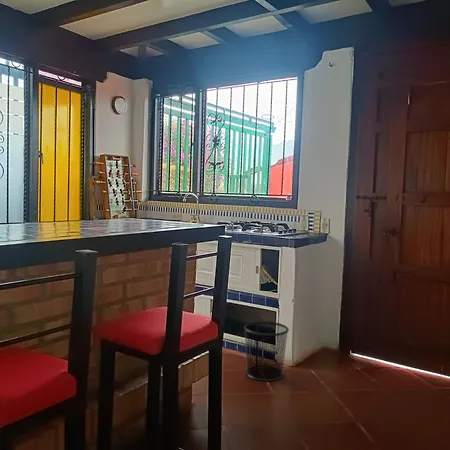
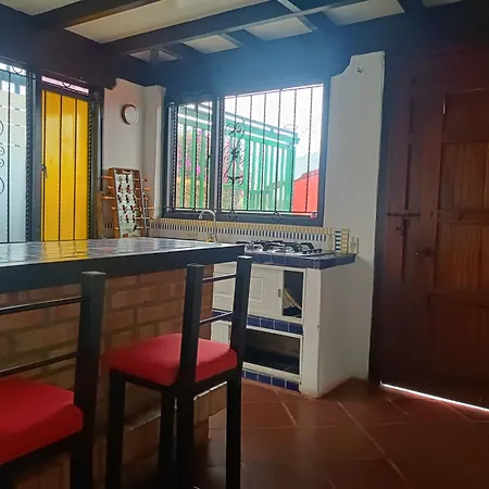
- waste bin (265, 351)
